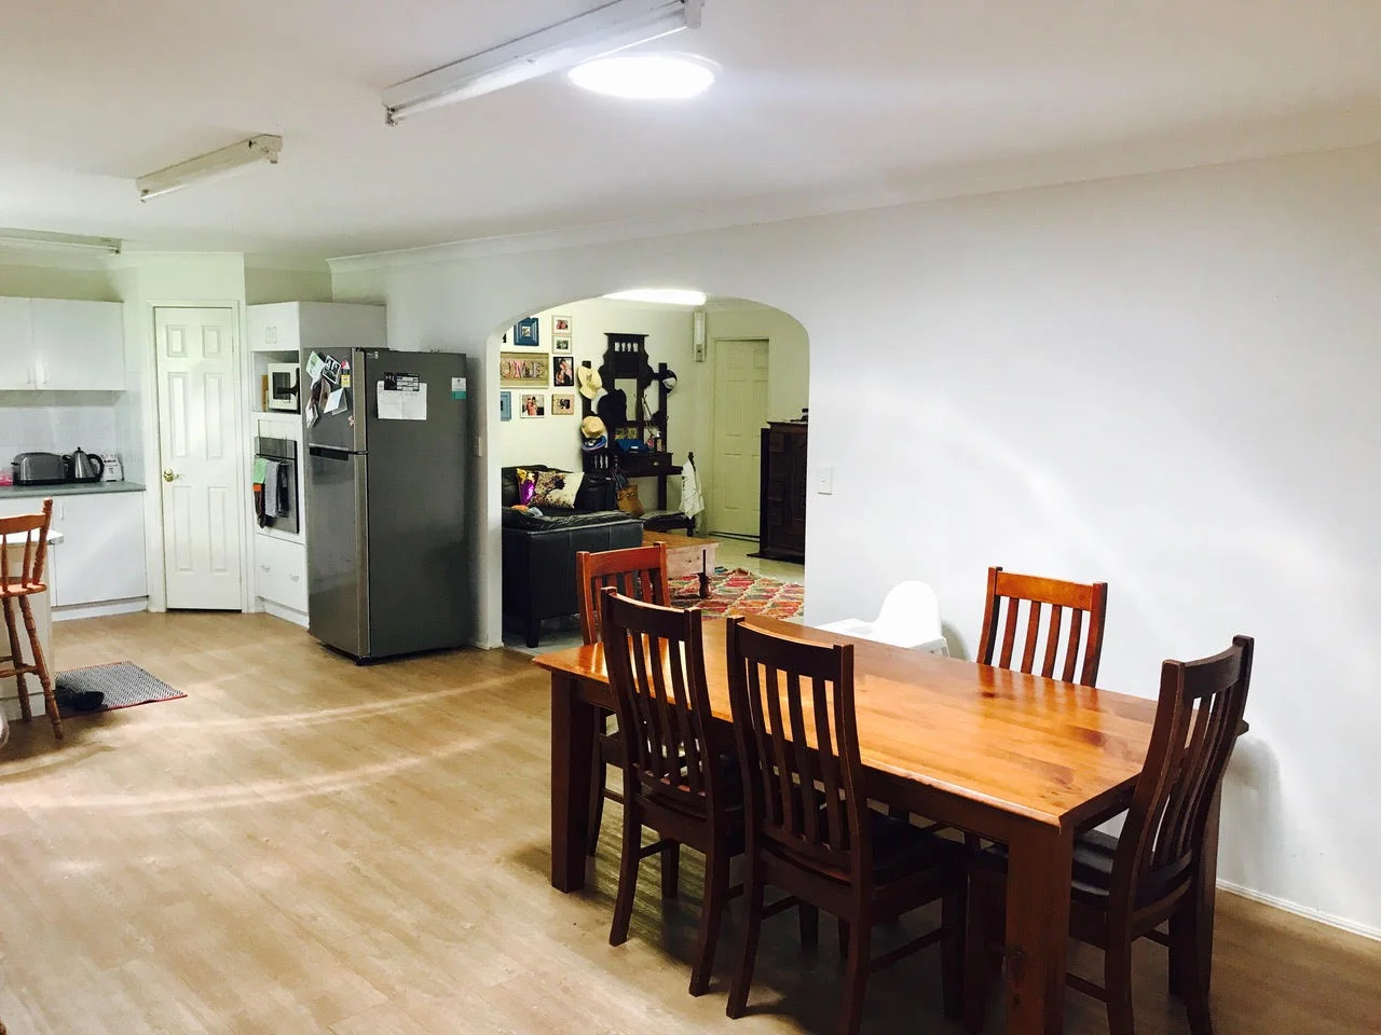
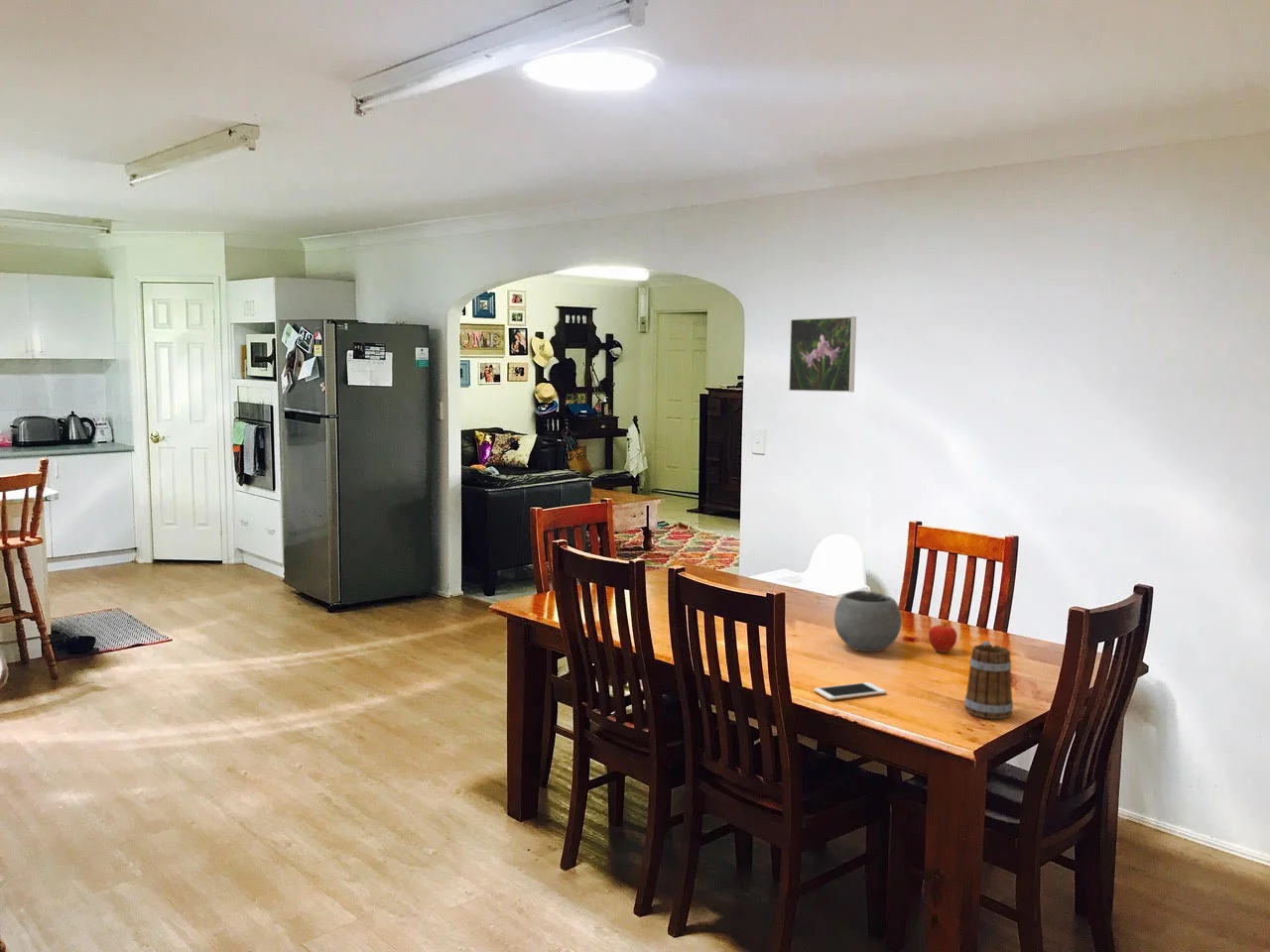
+ mug (987, 677)
+ cell phone (849, 690)
+ fruit (943, 637)
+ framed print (822, 354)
+ bowl (867, 622)
